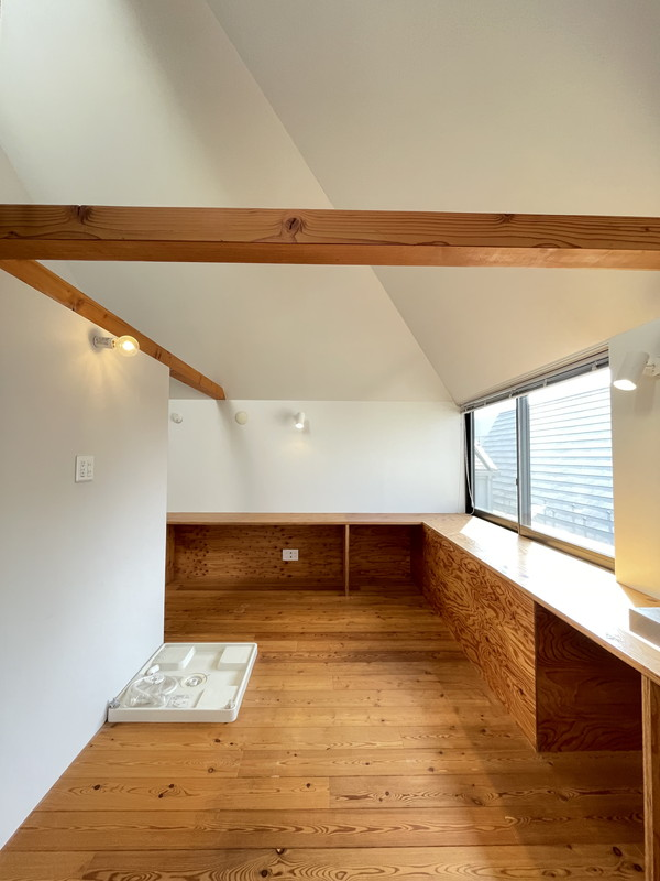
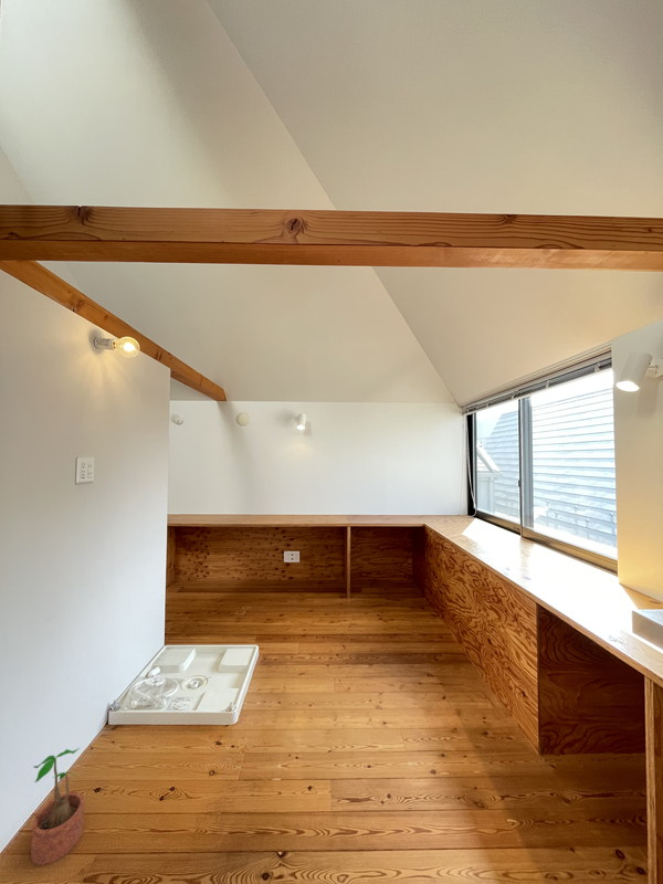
+ potted plant (55, 798)
